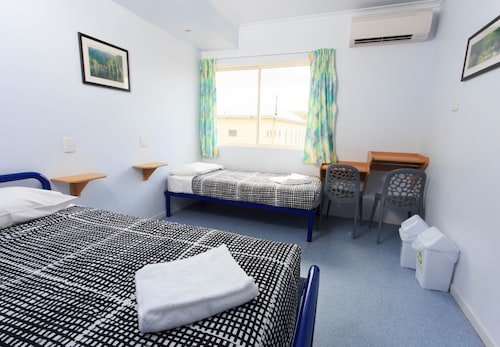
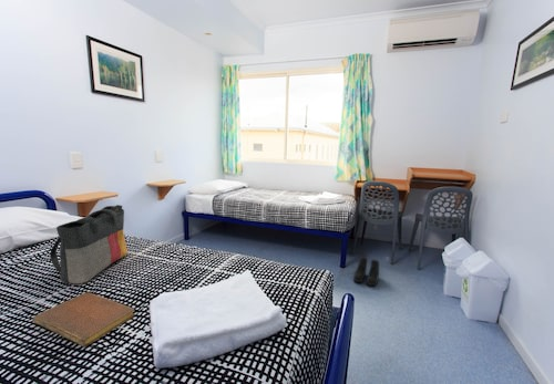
+ tote bag (90, 240)
+ notebook (85, 315)
+ boots (366, 269)
